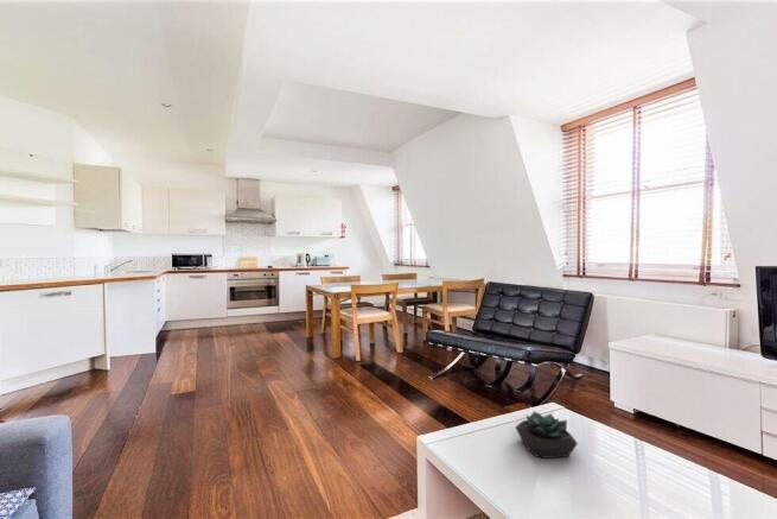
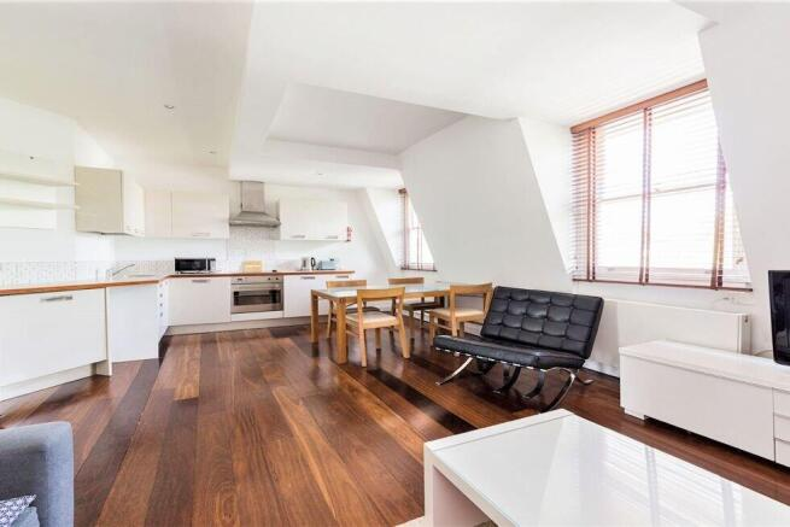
- succulent plant (544, 432)
